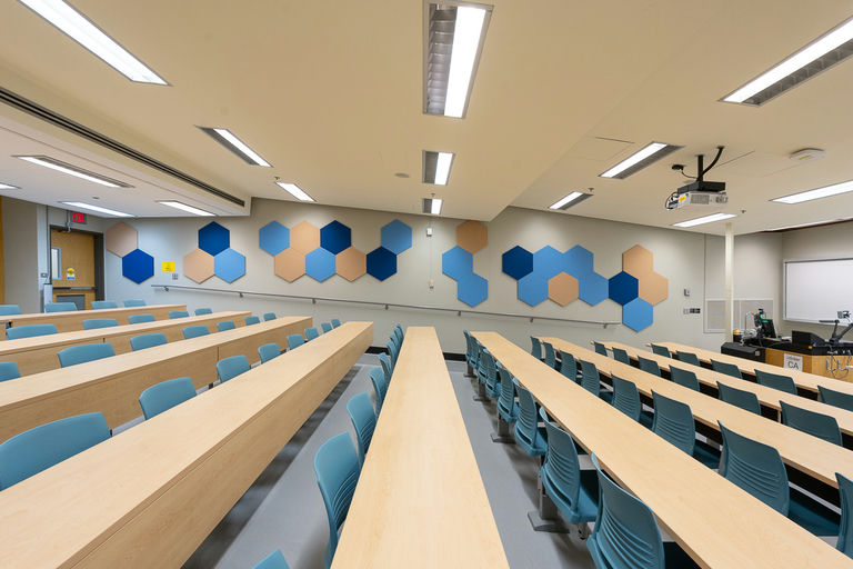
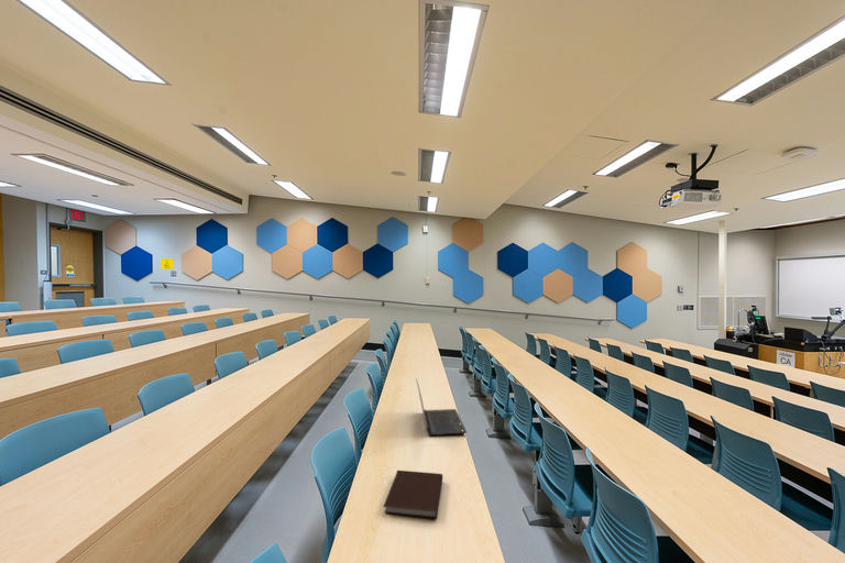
+ laptop (439, 410)
+ notebook (415, 492)
